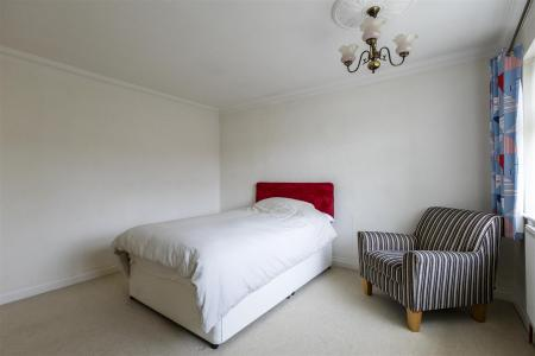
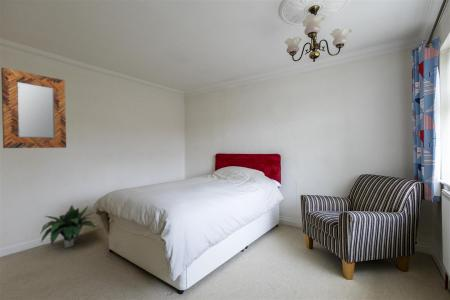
+ home mirror (36, 111)
+ potted plant (71, 225)
